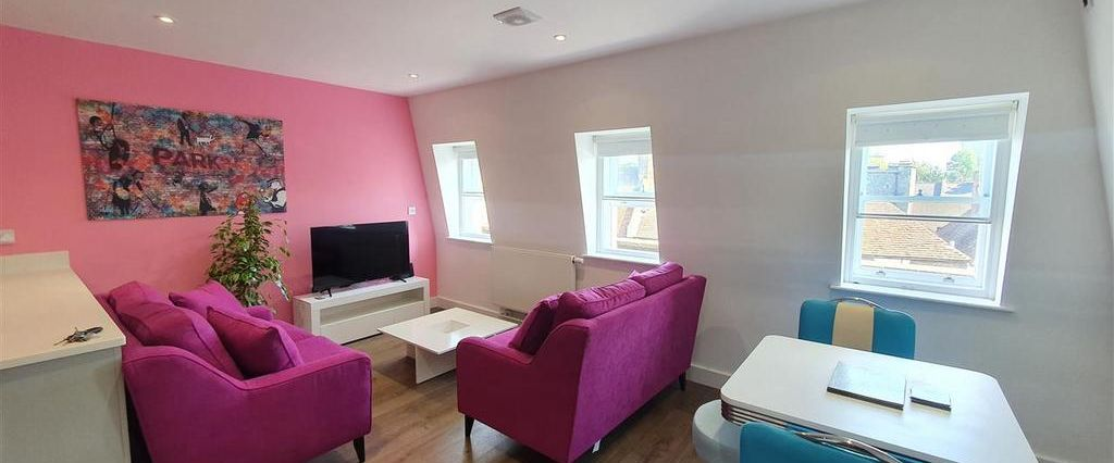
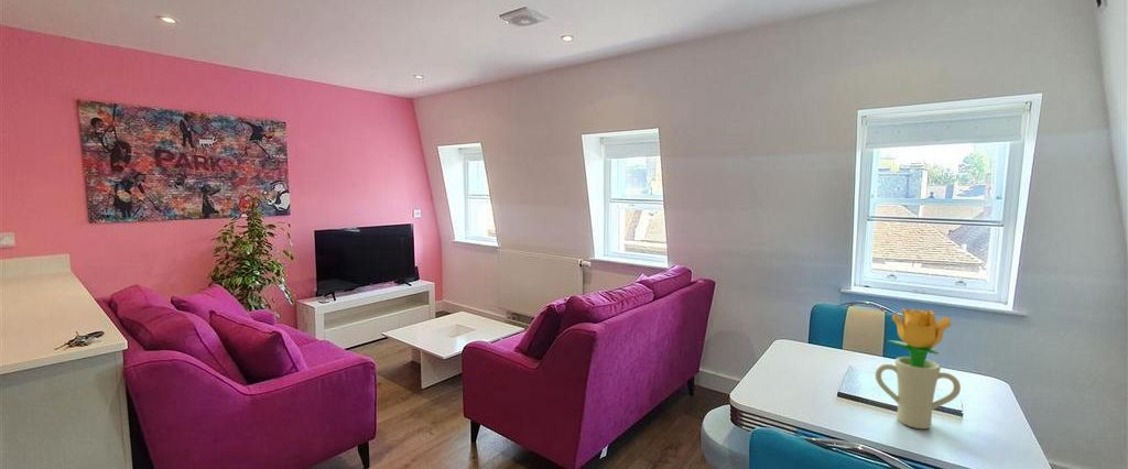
+ potted flower (916, 368)
